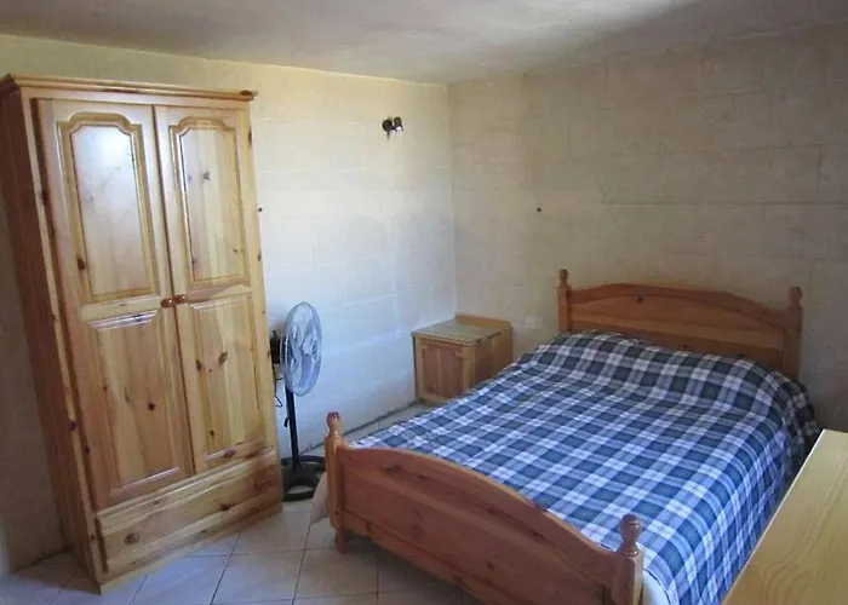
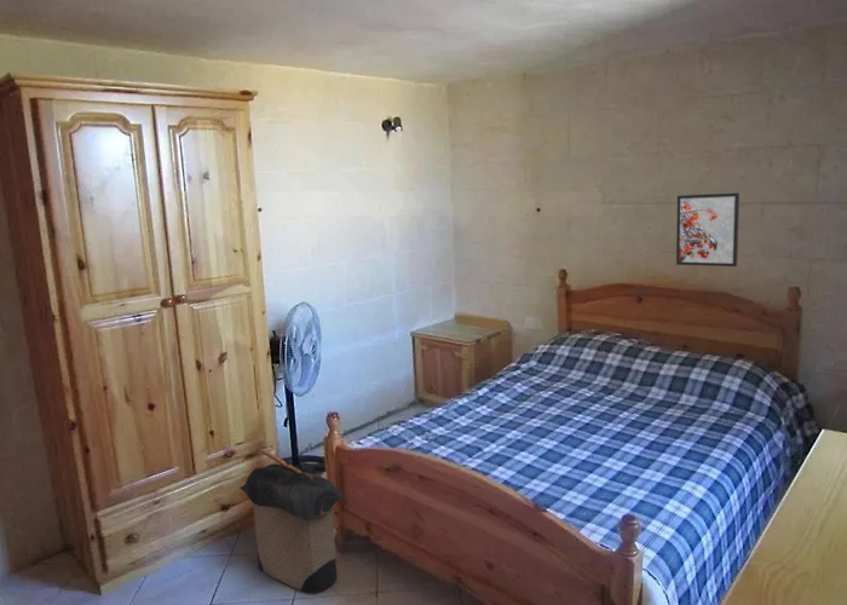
+ laundry hamper (295, 511)
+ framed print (705, 230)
